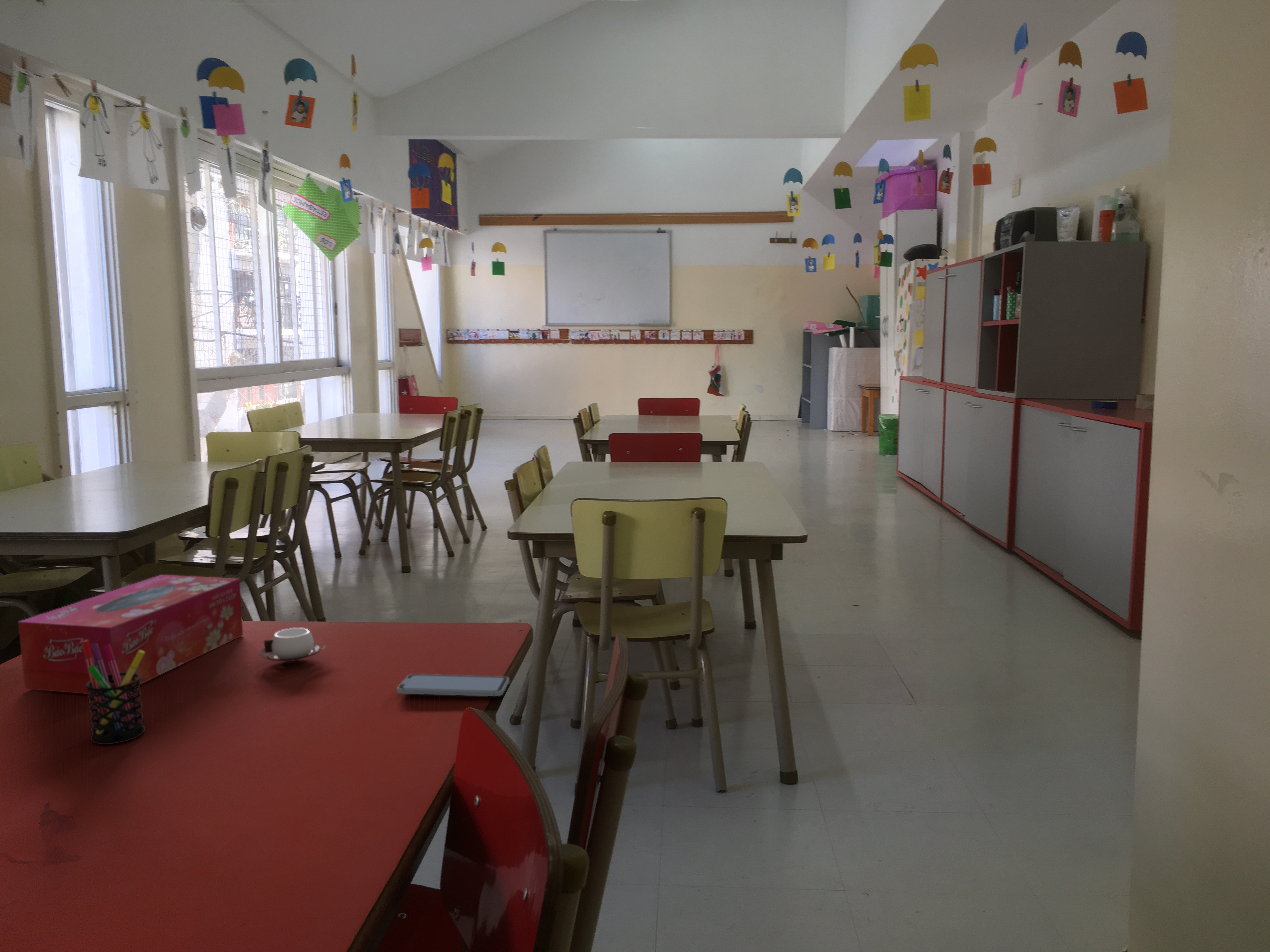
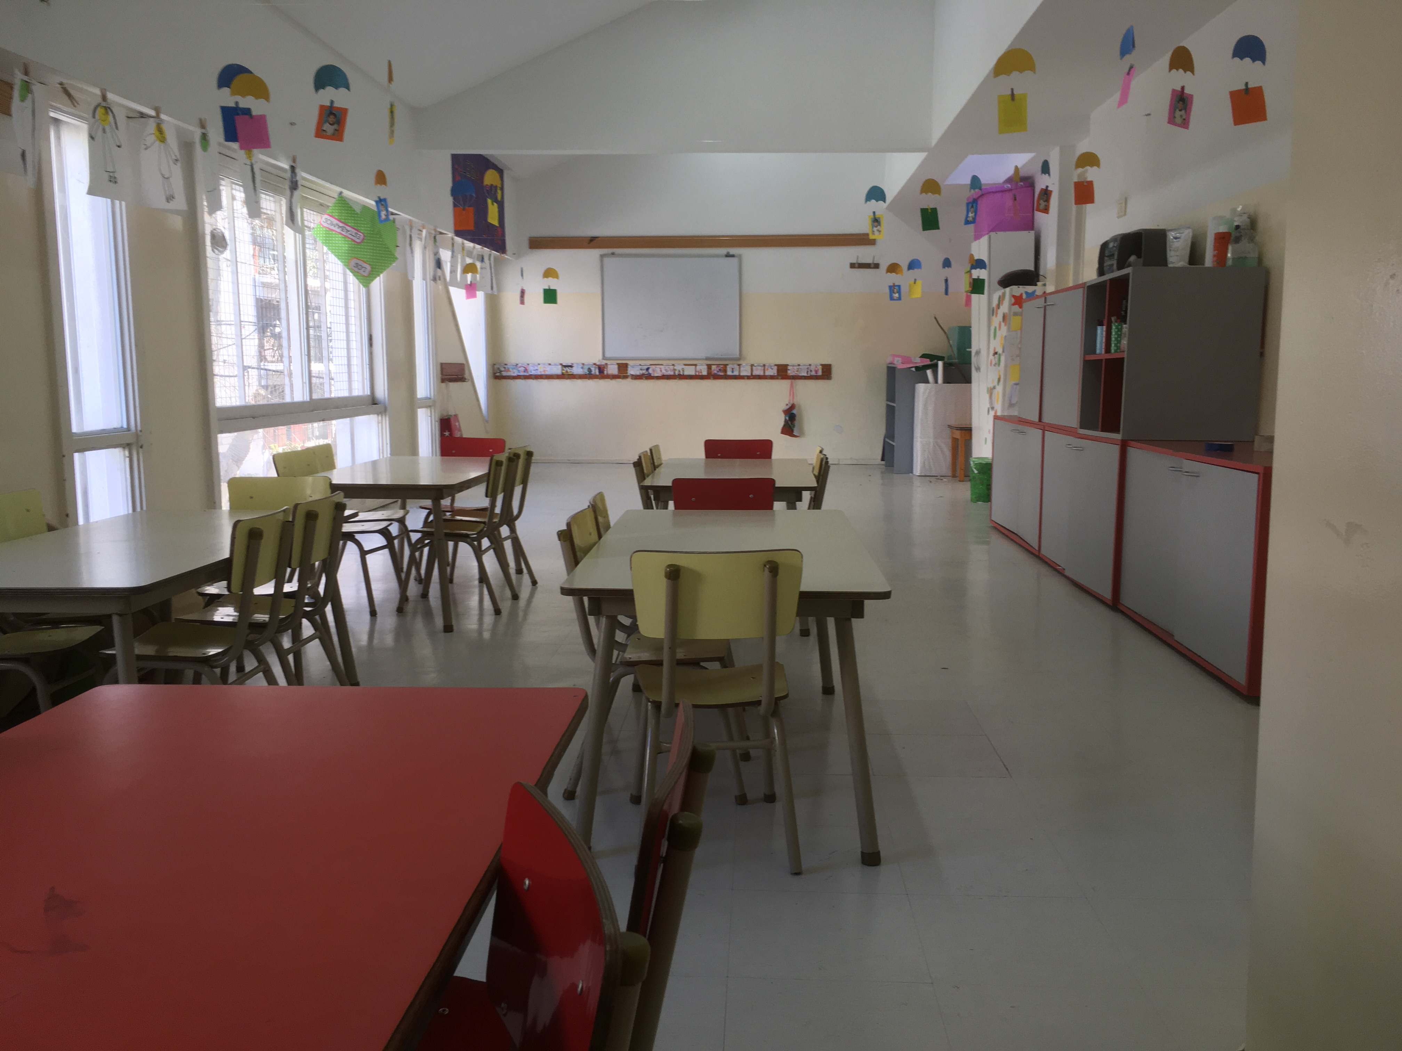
- tissue box (141, 629)
- smartphone (454, 685)
- cup (293, 646)
- pen holder (108, 690)
